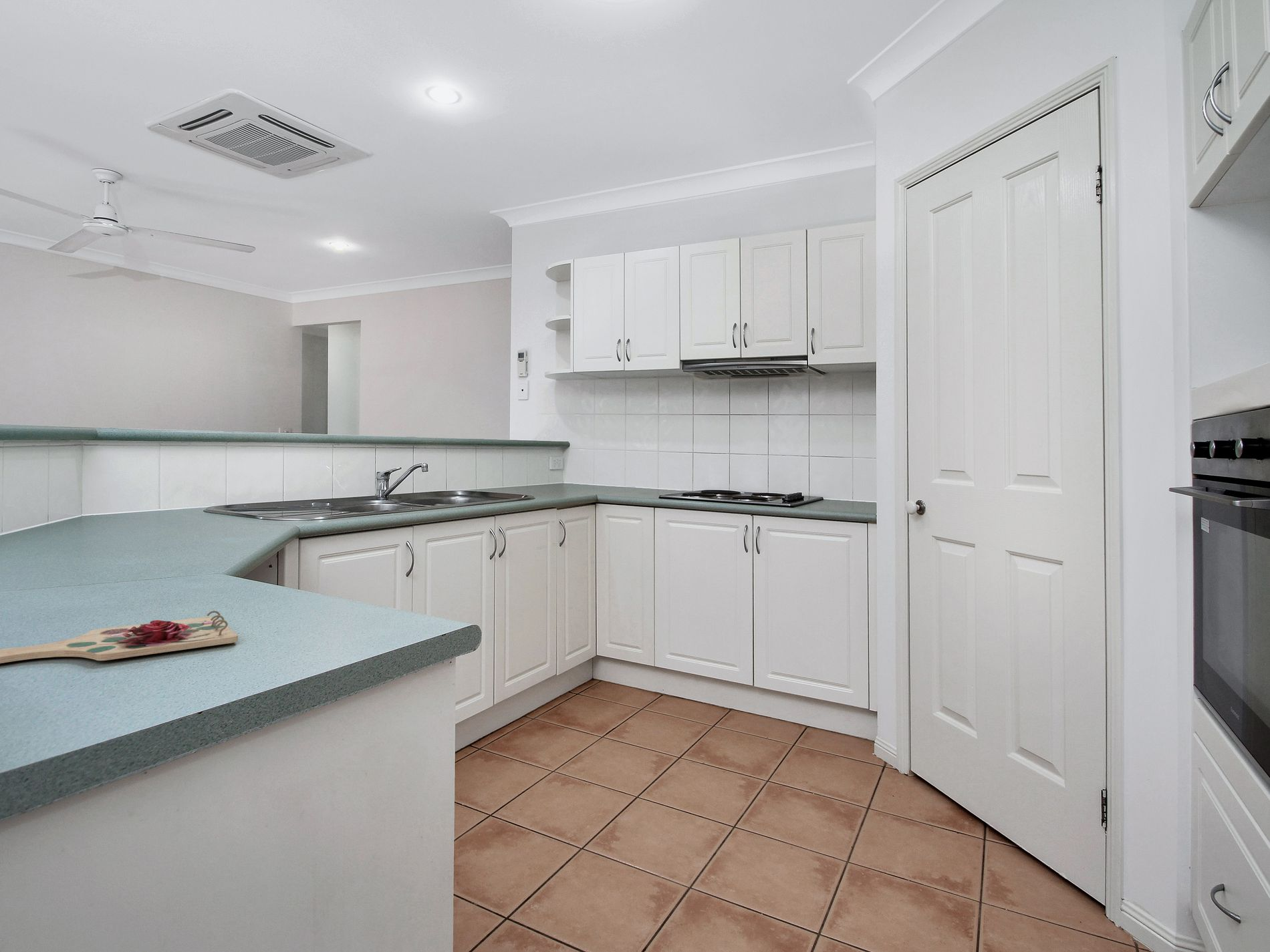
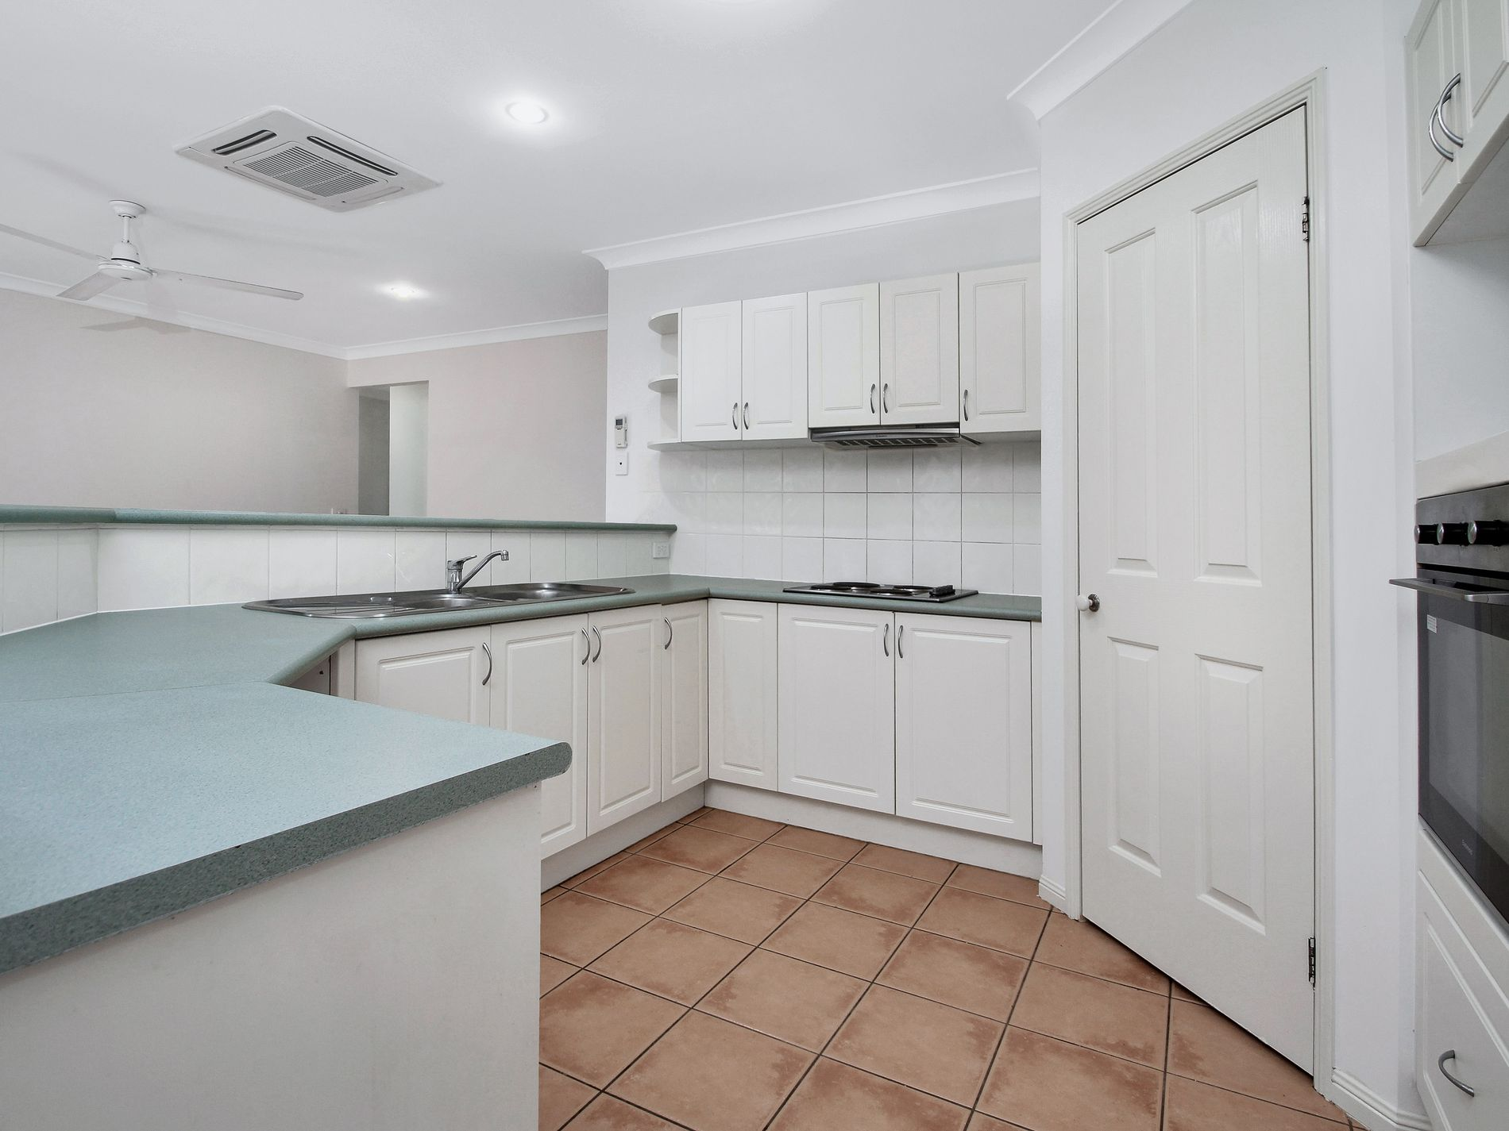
- cutting board (108, 634)
